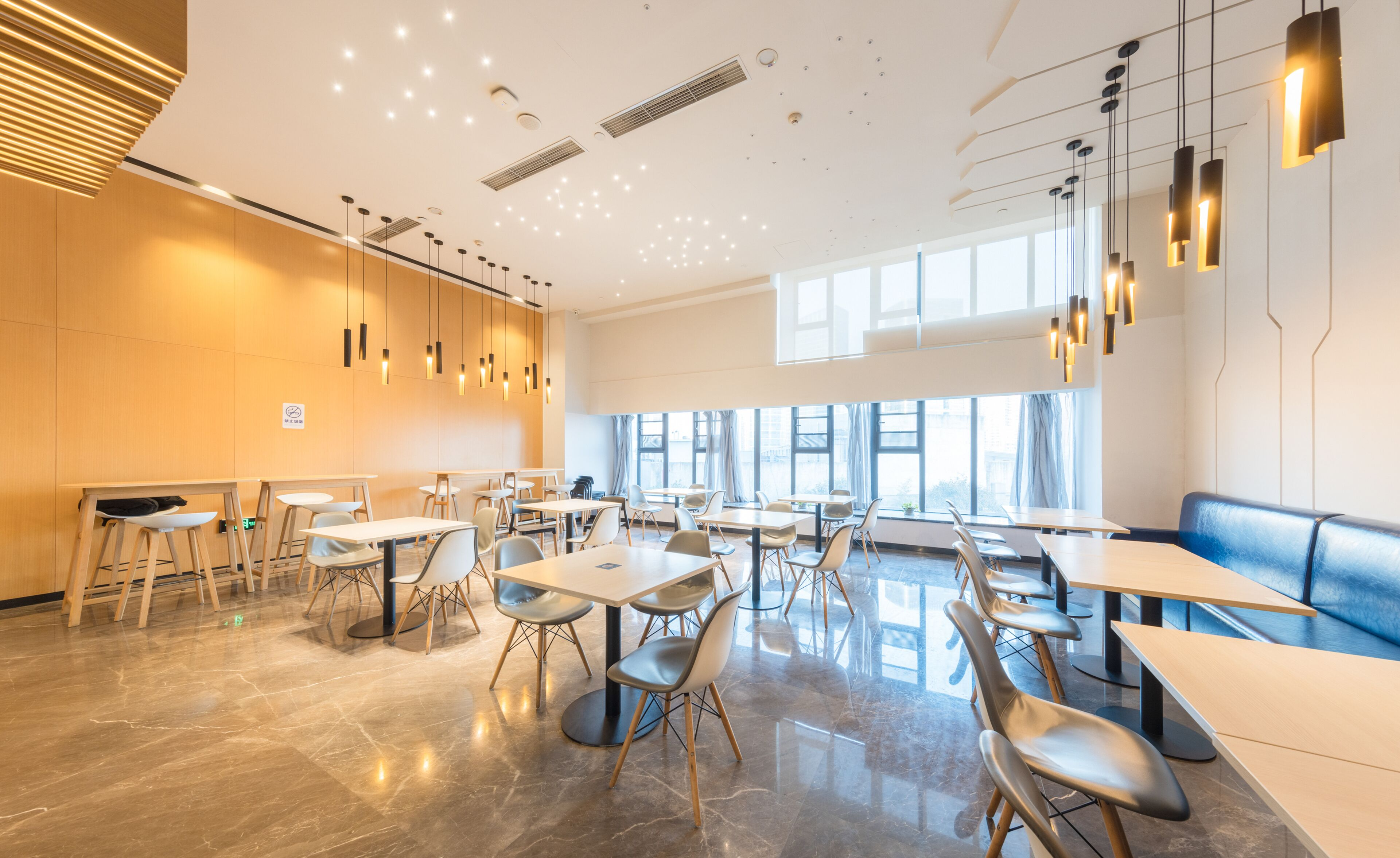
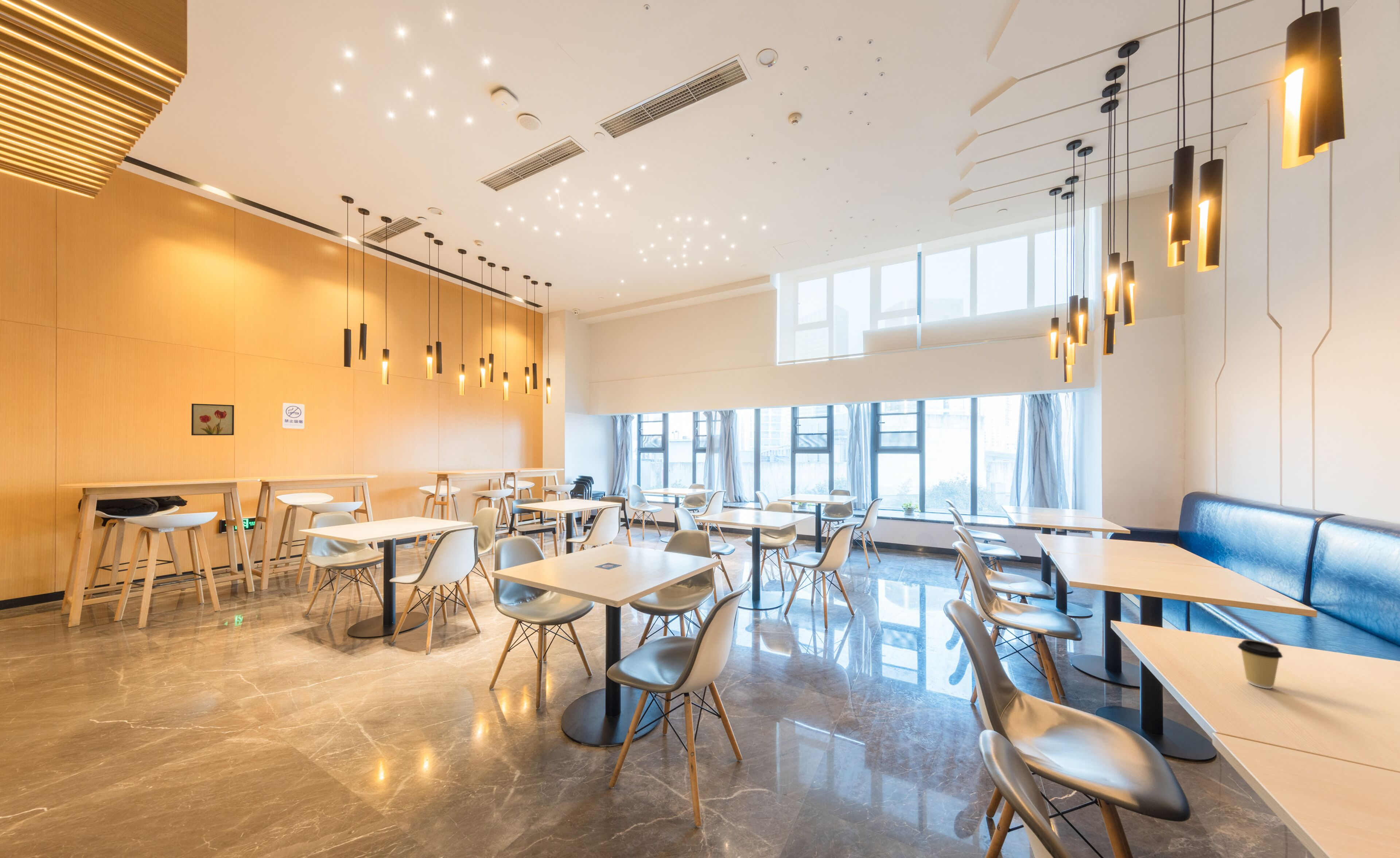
+ wall art (213, 420)
+ coffee cup (1260, 664)
